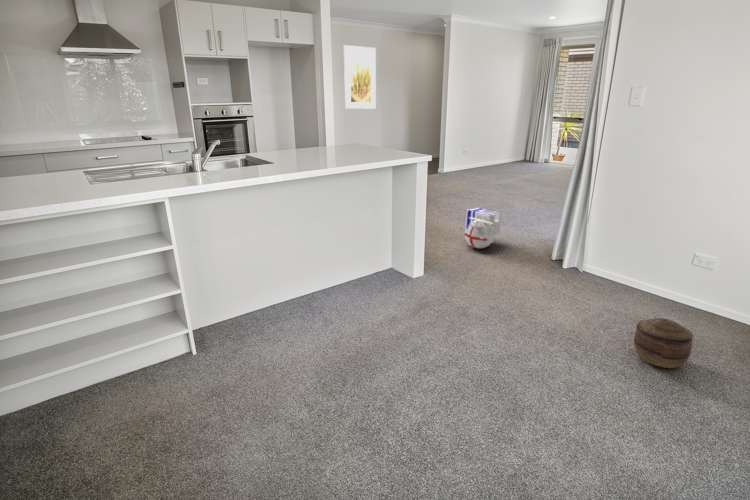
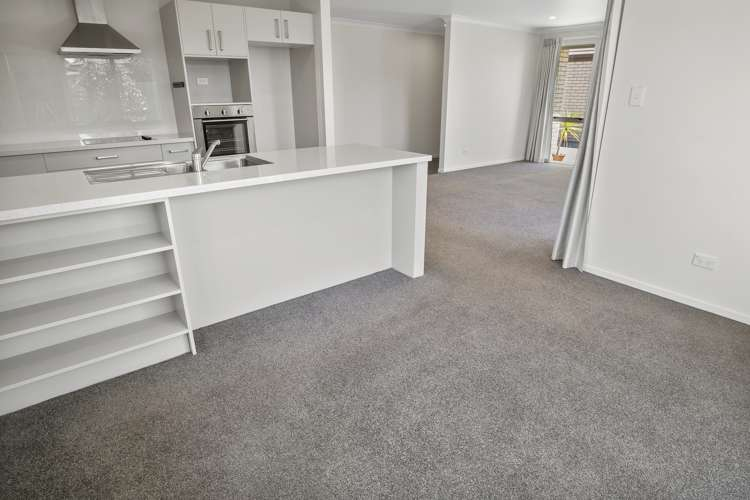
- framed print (360, 78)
- basket (662, 341)
- wastebasket (478, 229)
